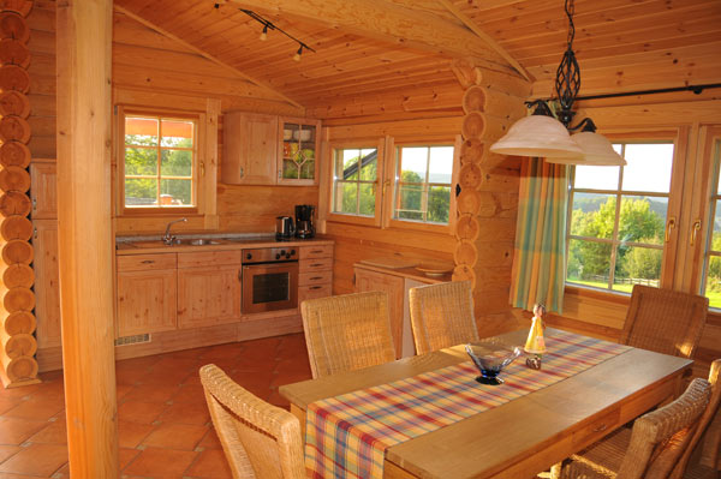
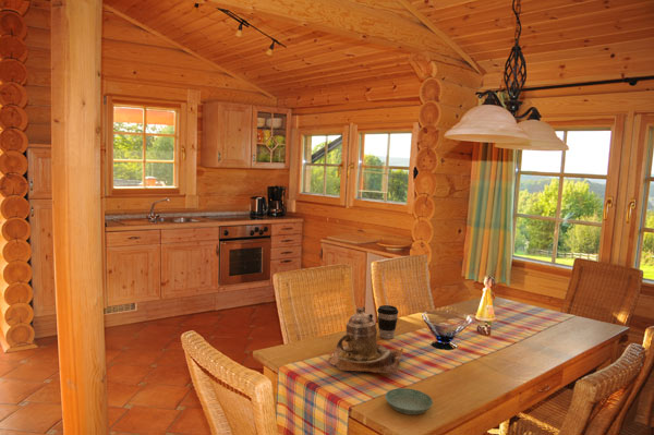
+ saucer (408, 402)
+ teapot (367, 334)
+ coffee cup (387, 322)
